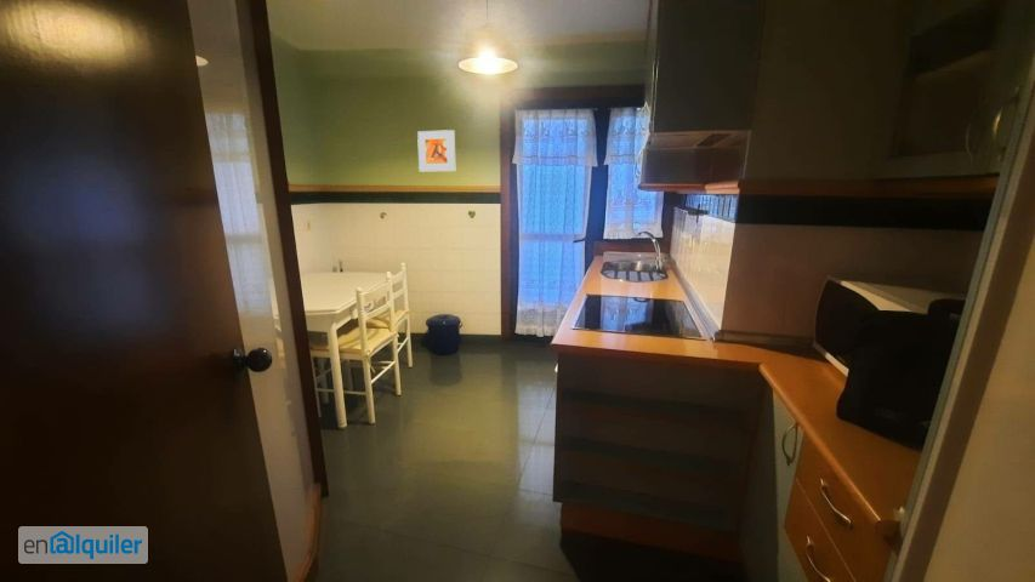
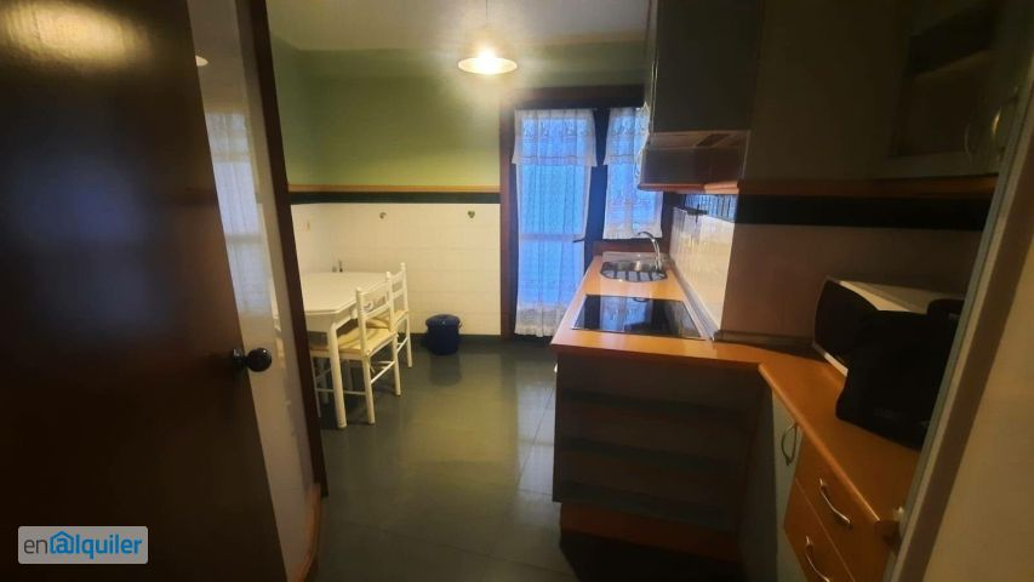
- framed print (436, 150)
